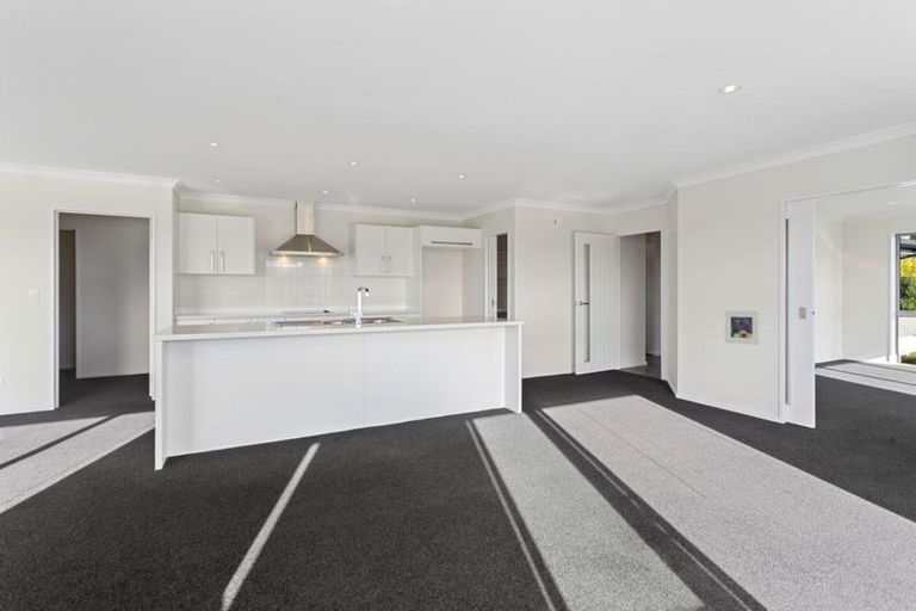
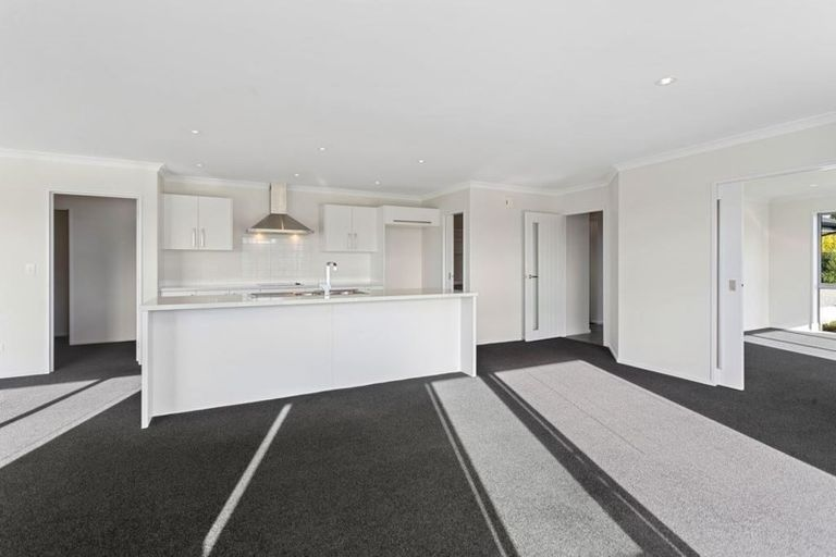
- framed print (741, 327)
